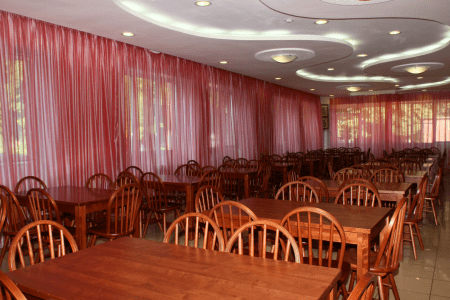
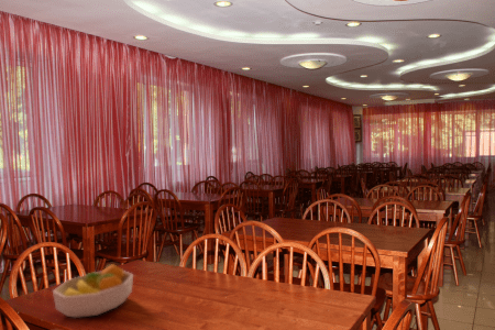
+ fruit bowl (95, 288)
